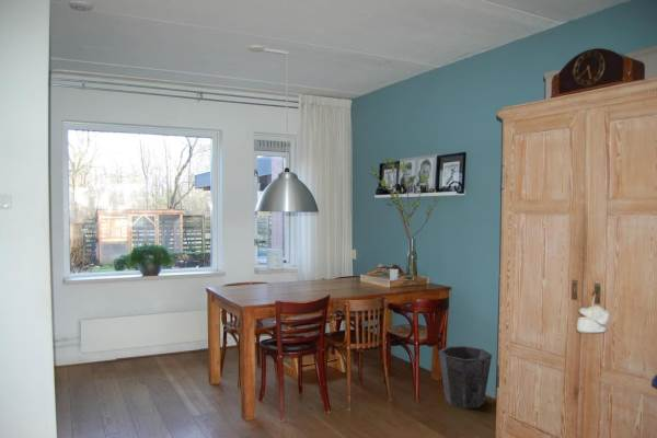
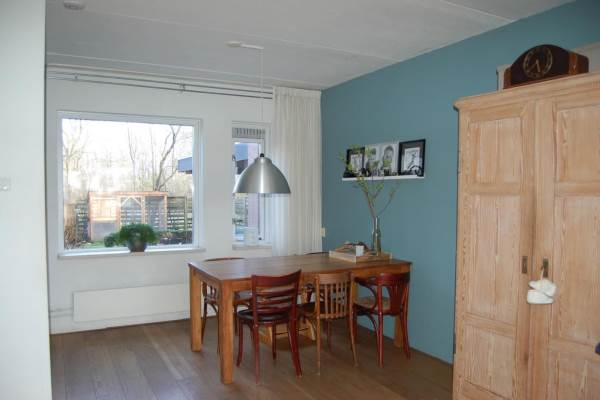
- waste bin (464, 377)
